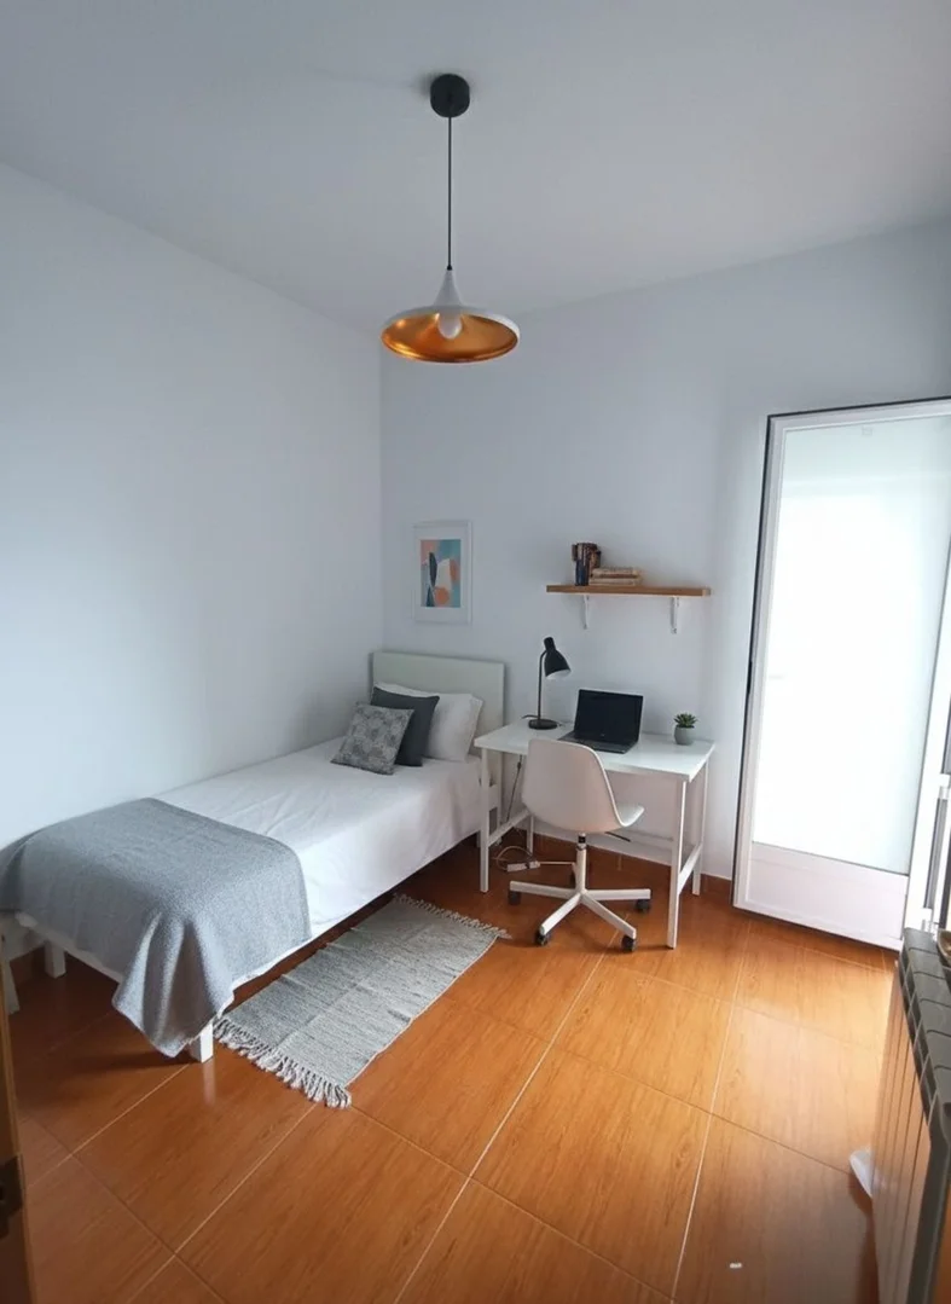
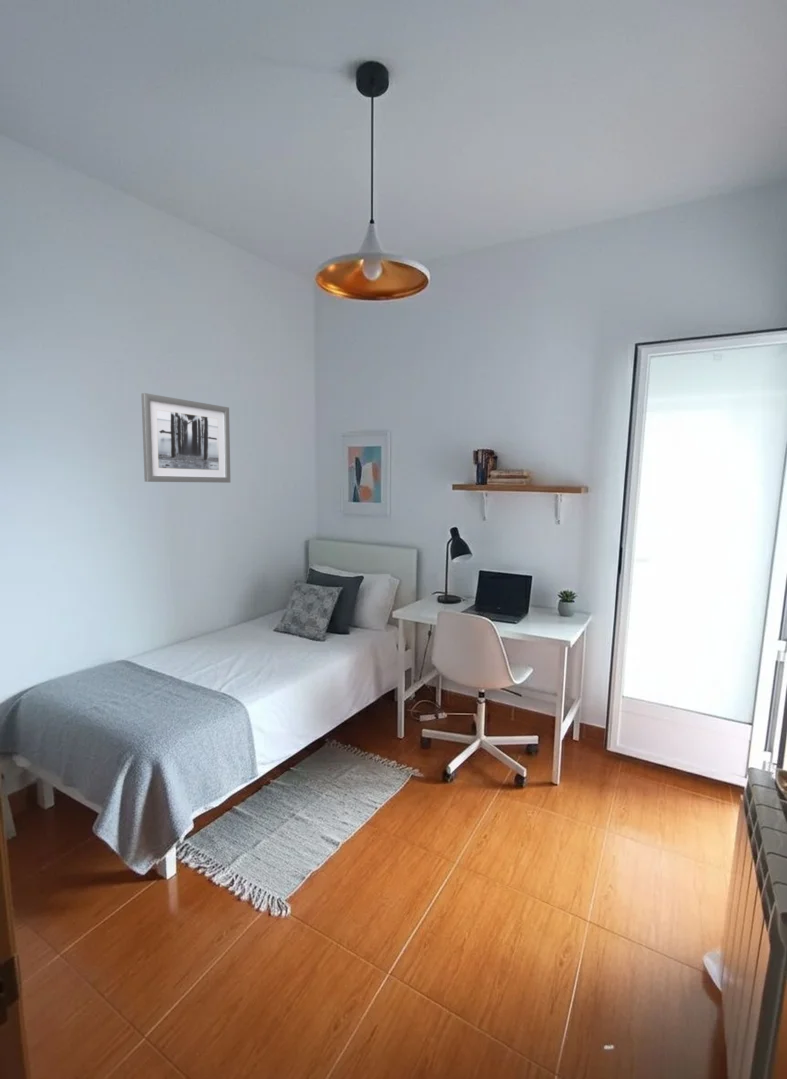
+ wall art (189, 441)
